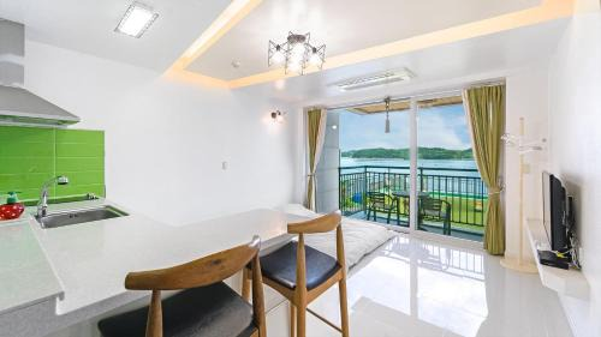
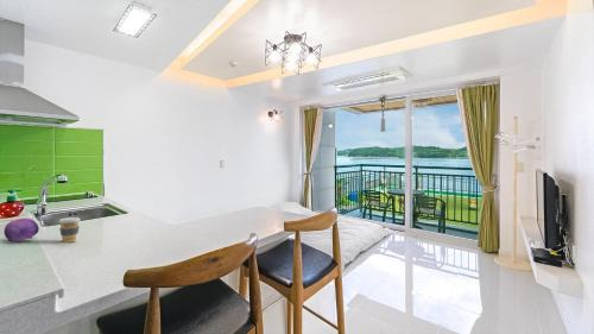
+ fruit (21, 229)
+ coffee cup (69, 229)
